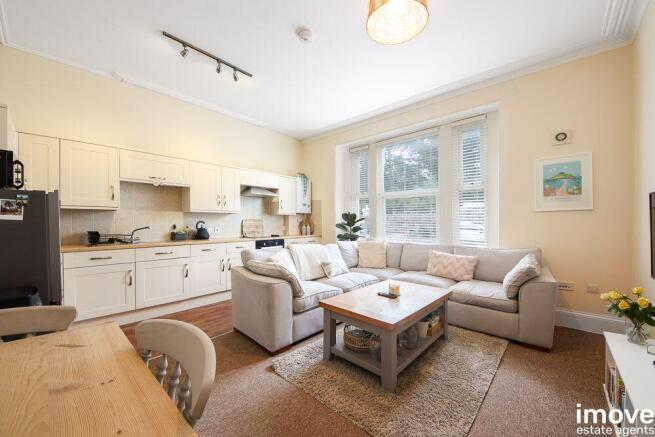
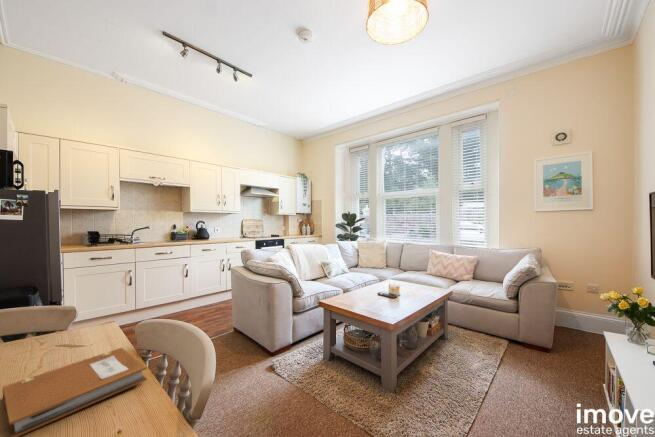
+ notebook (81, 381)
